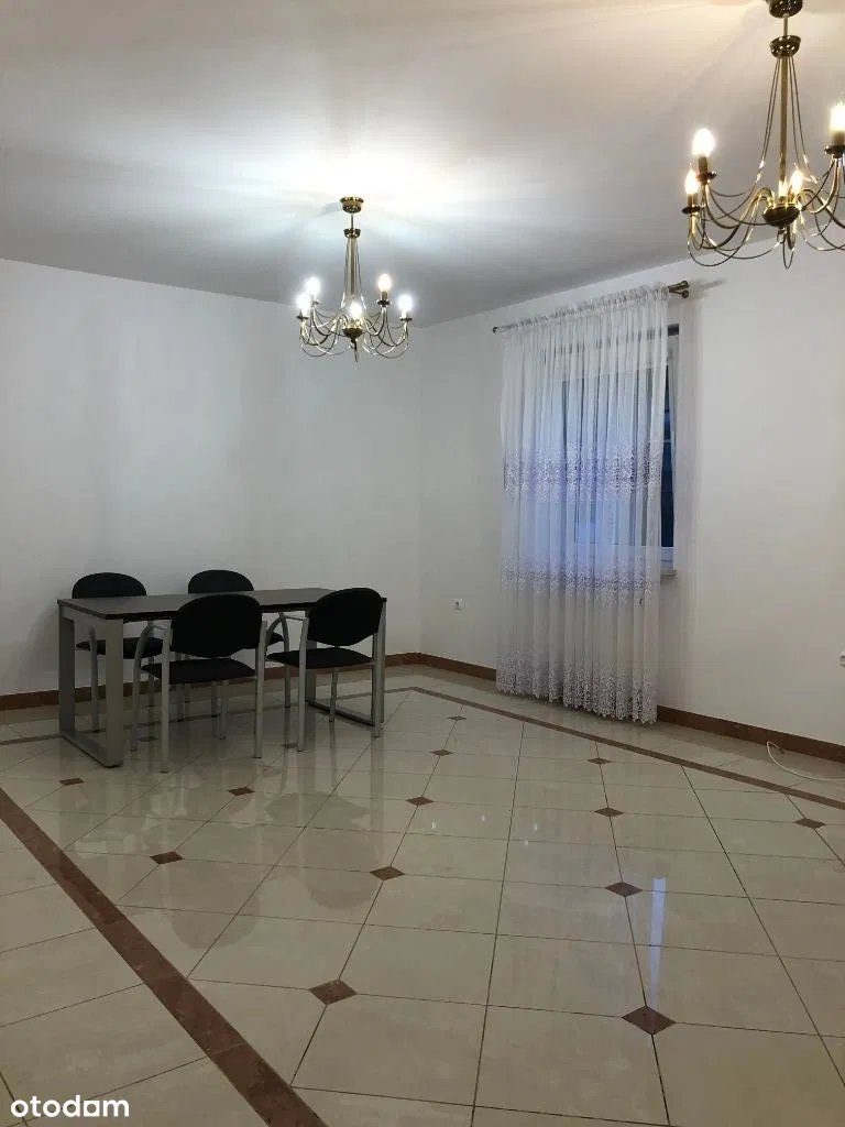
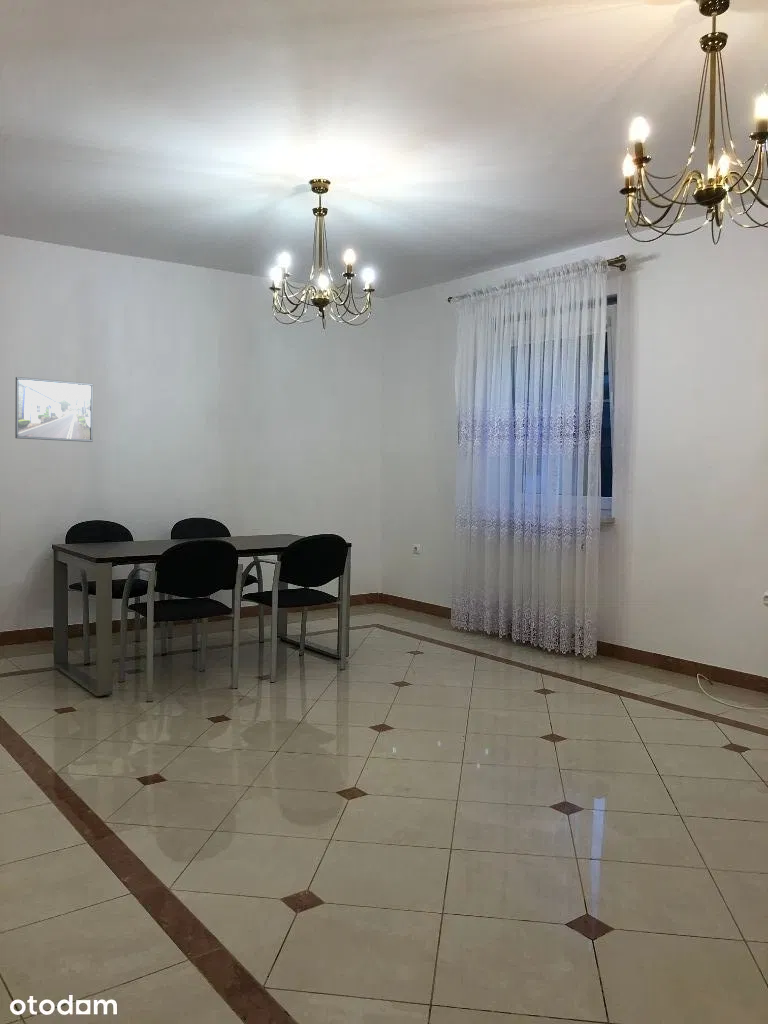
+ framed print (55, 410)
